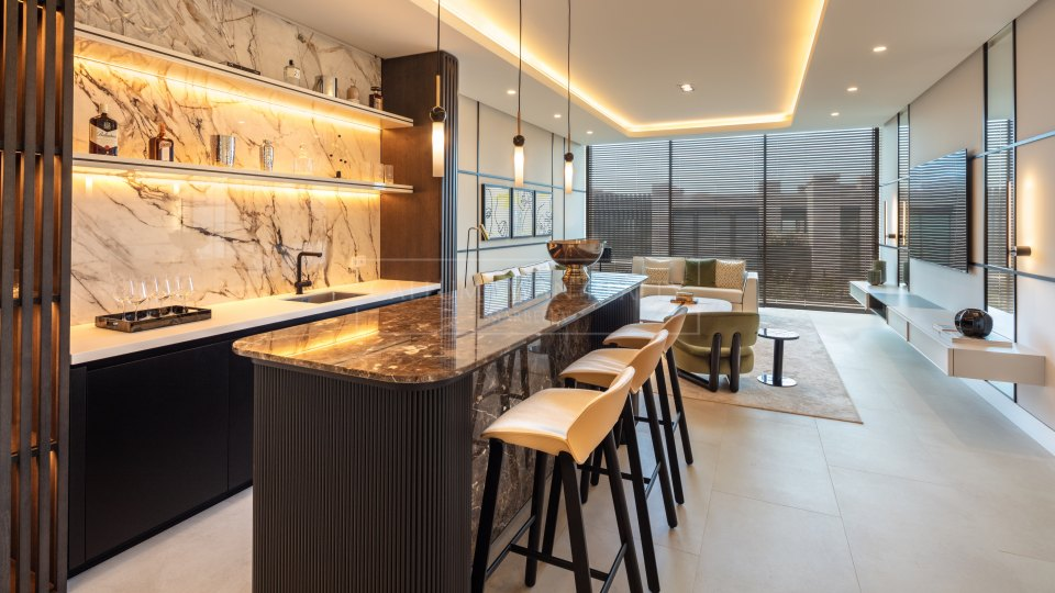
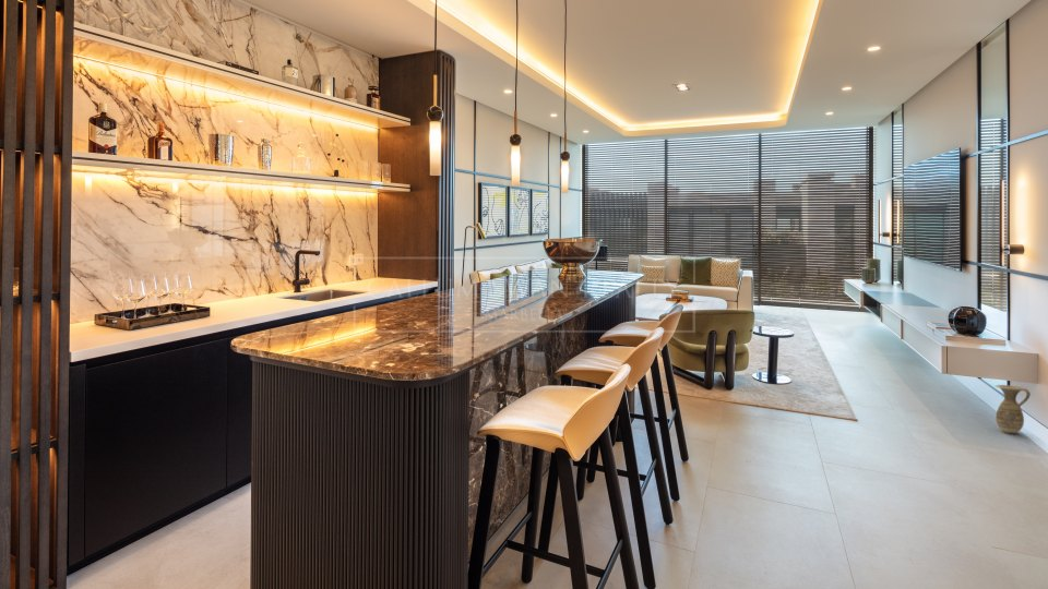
+ ceramic jug (1010, 409)
